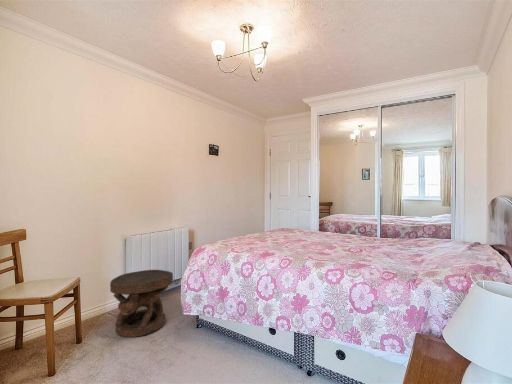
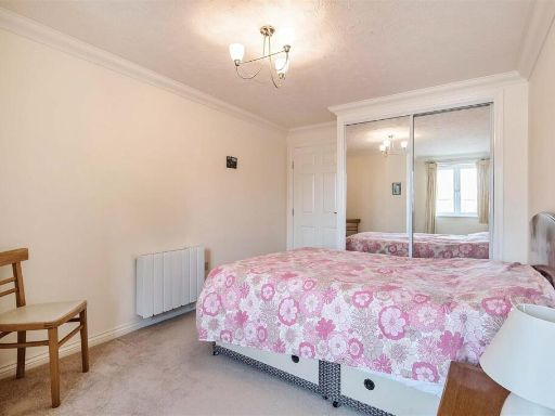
- side table (141, 300)
